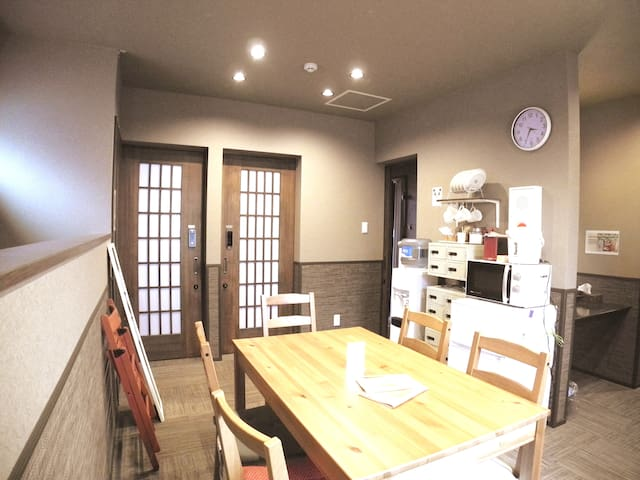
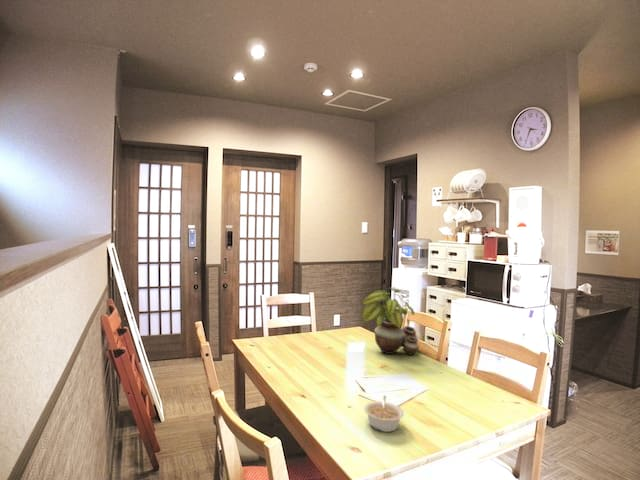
+ potted plant (394, 320)
+ legume (382, 415)
